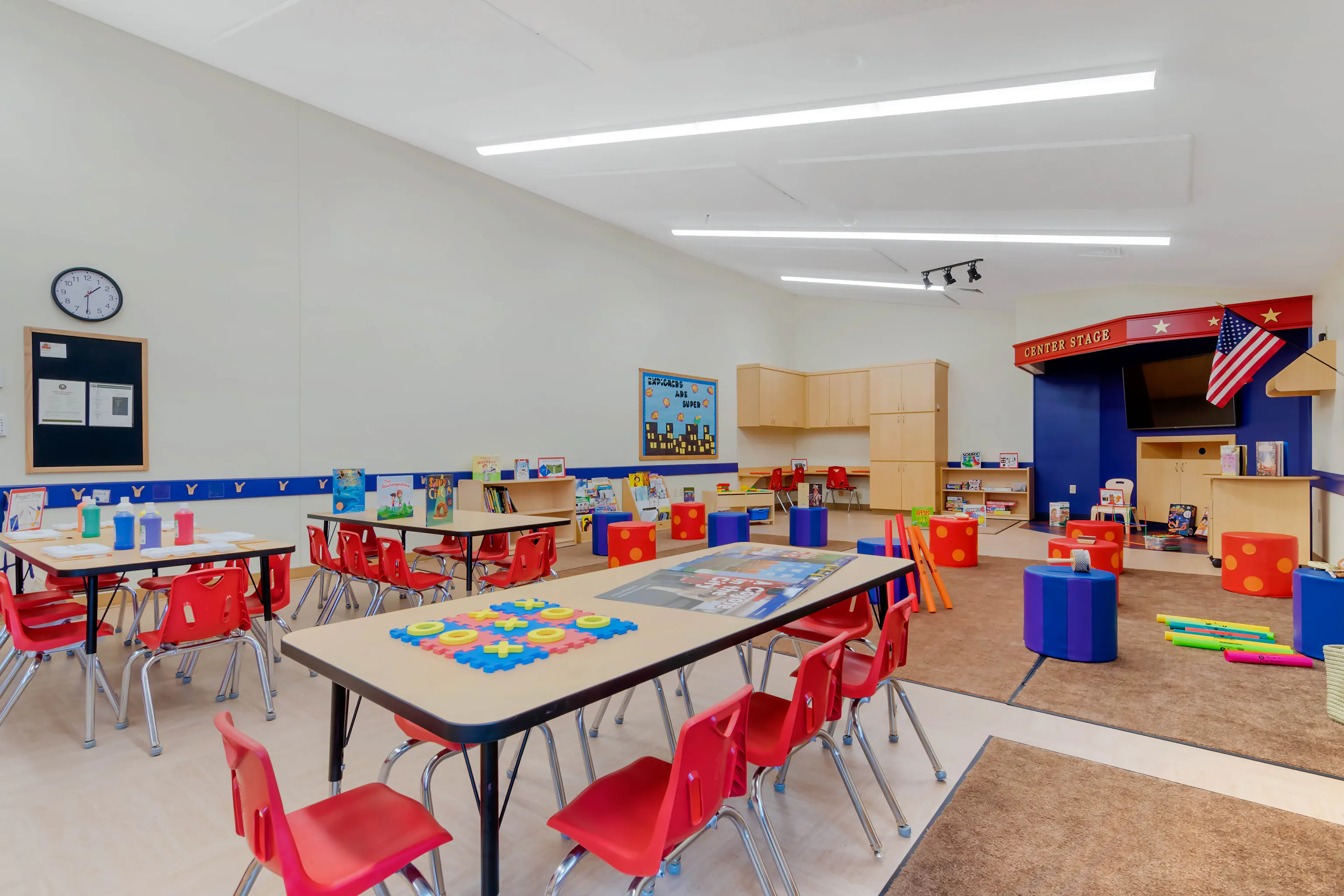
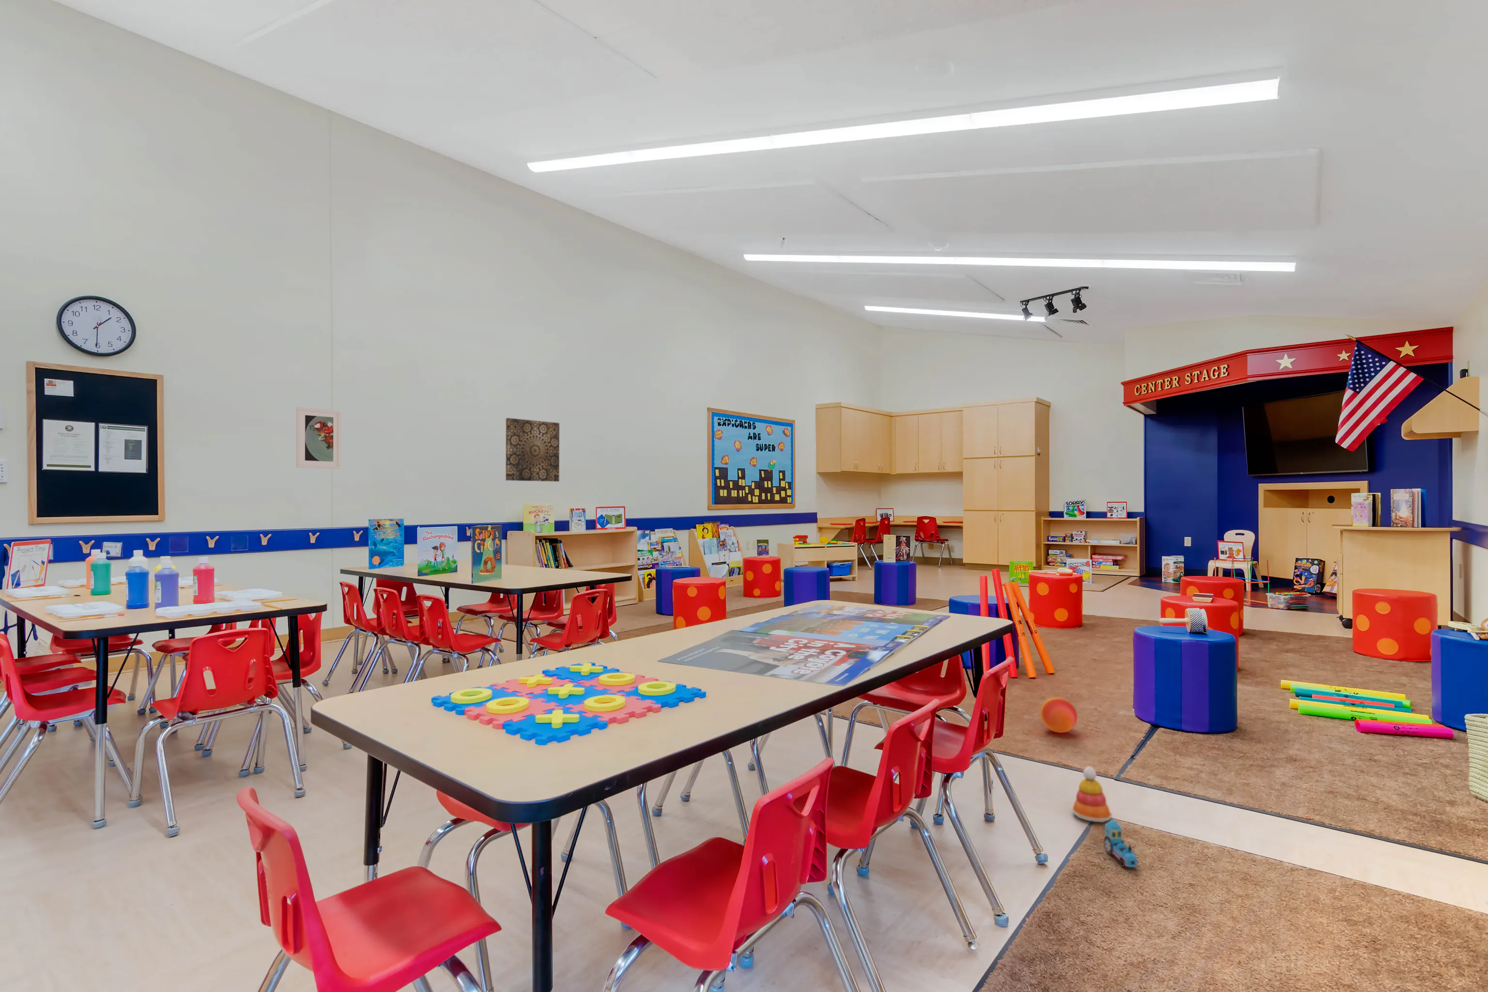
+ wall art (534, 451)
+ stacking toy (1092, 792)
+ ball (1058, 714)
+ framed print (319, 438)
+ toy train (1120, 844)
